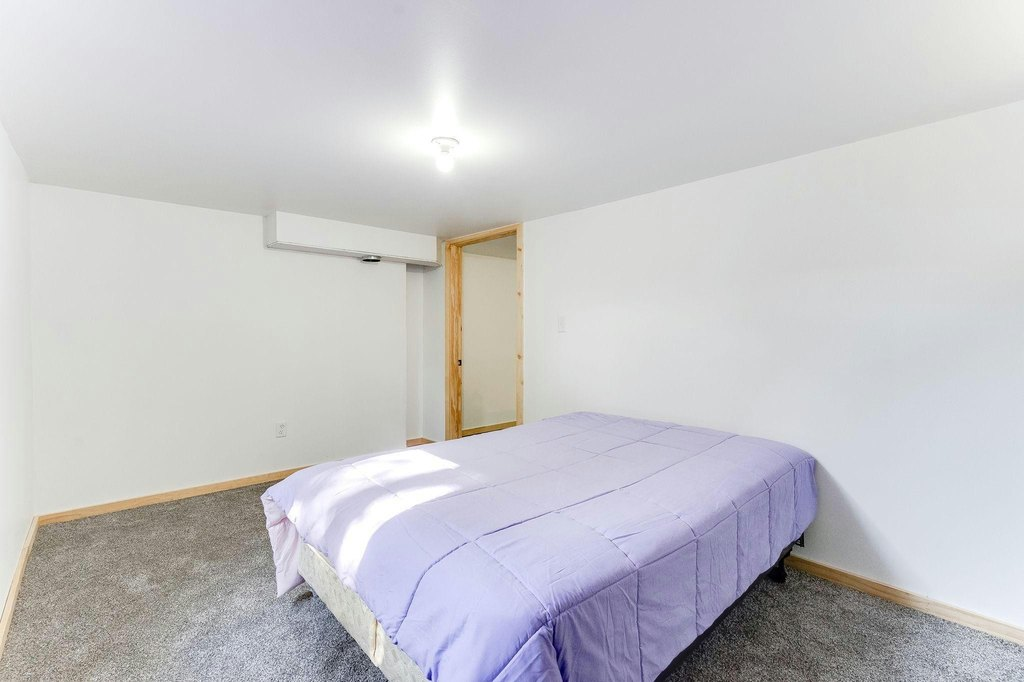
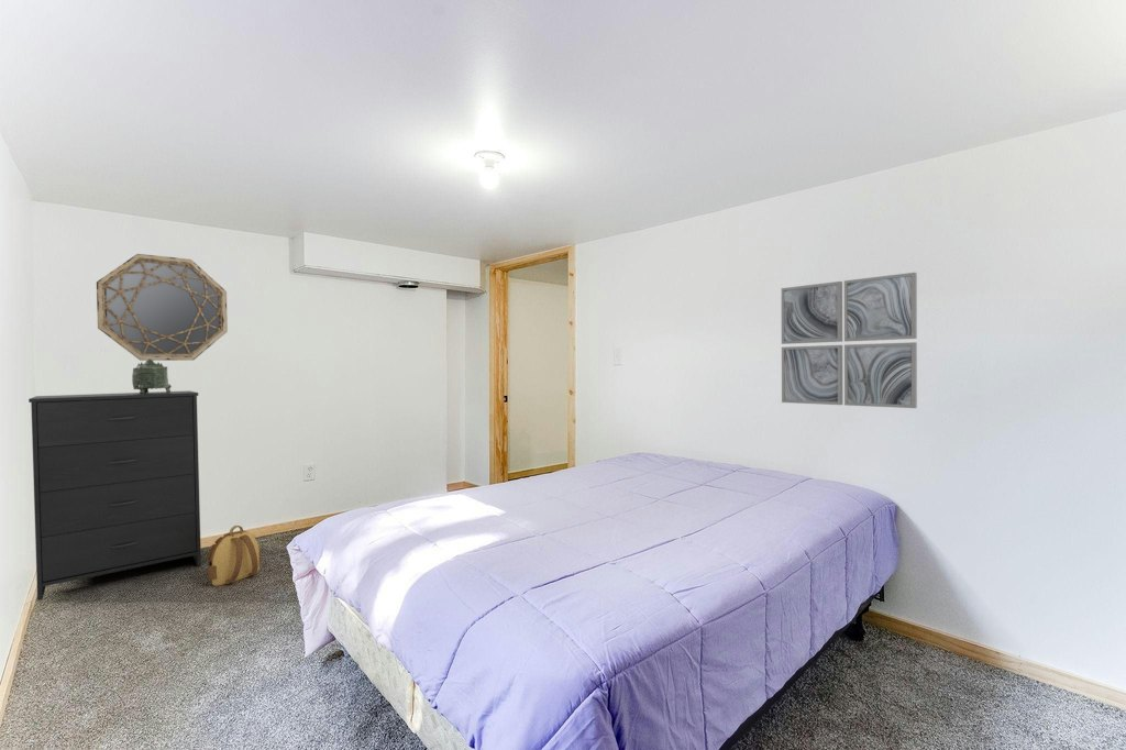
+ dresser (122, 483)
+ decorative box (152, 376)
+ home mirror (166, 308)
+ wall art (841, 341)
+ backpack (235, 552)
